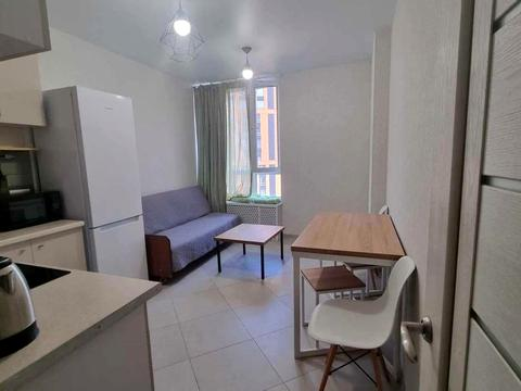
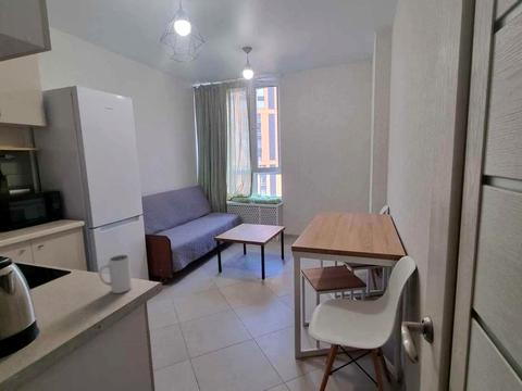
+ mug (115, 274)
